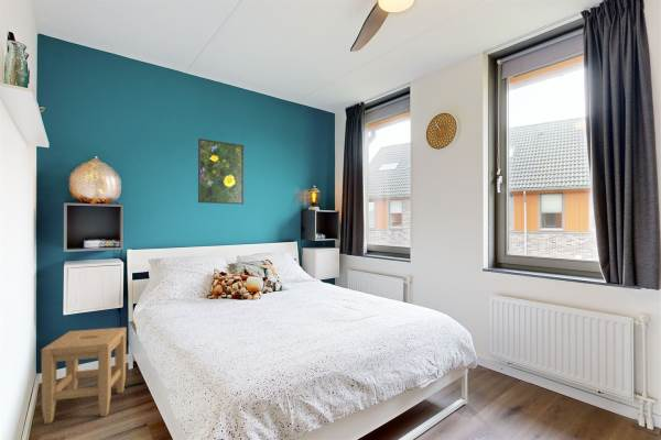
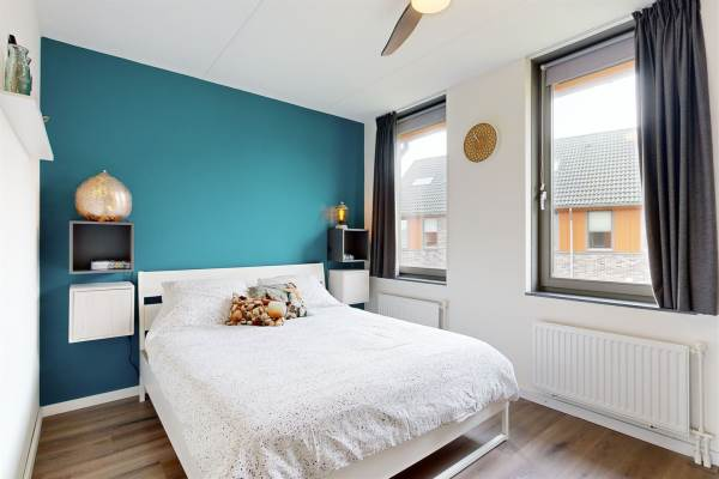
- stool (87, 371)
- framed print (221, 173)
